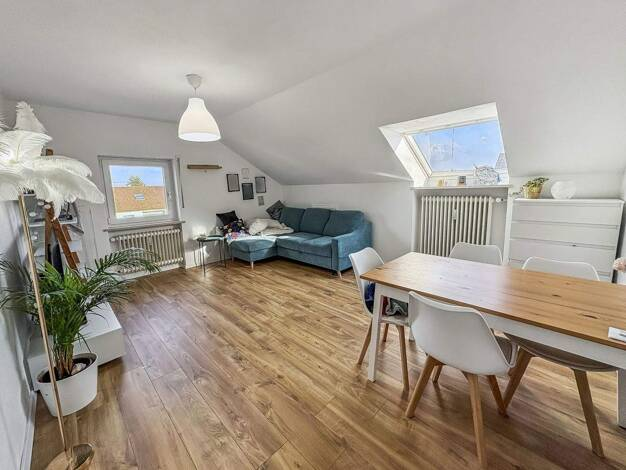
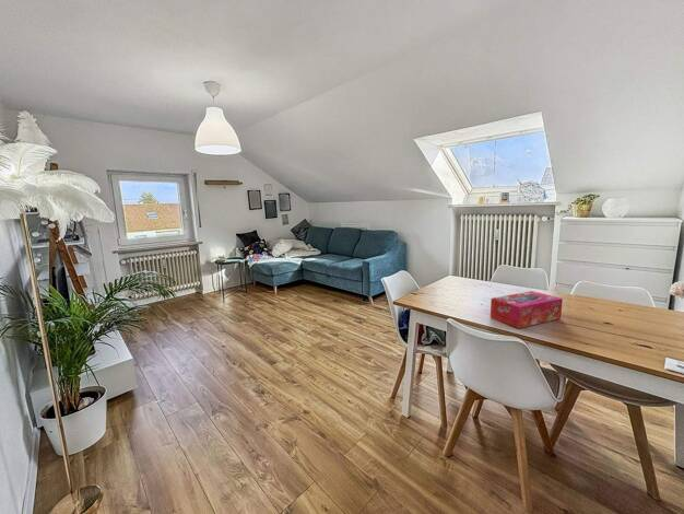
+ tissue box (526, 307)
